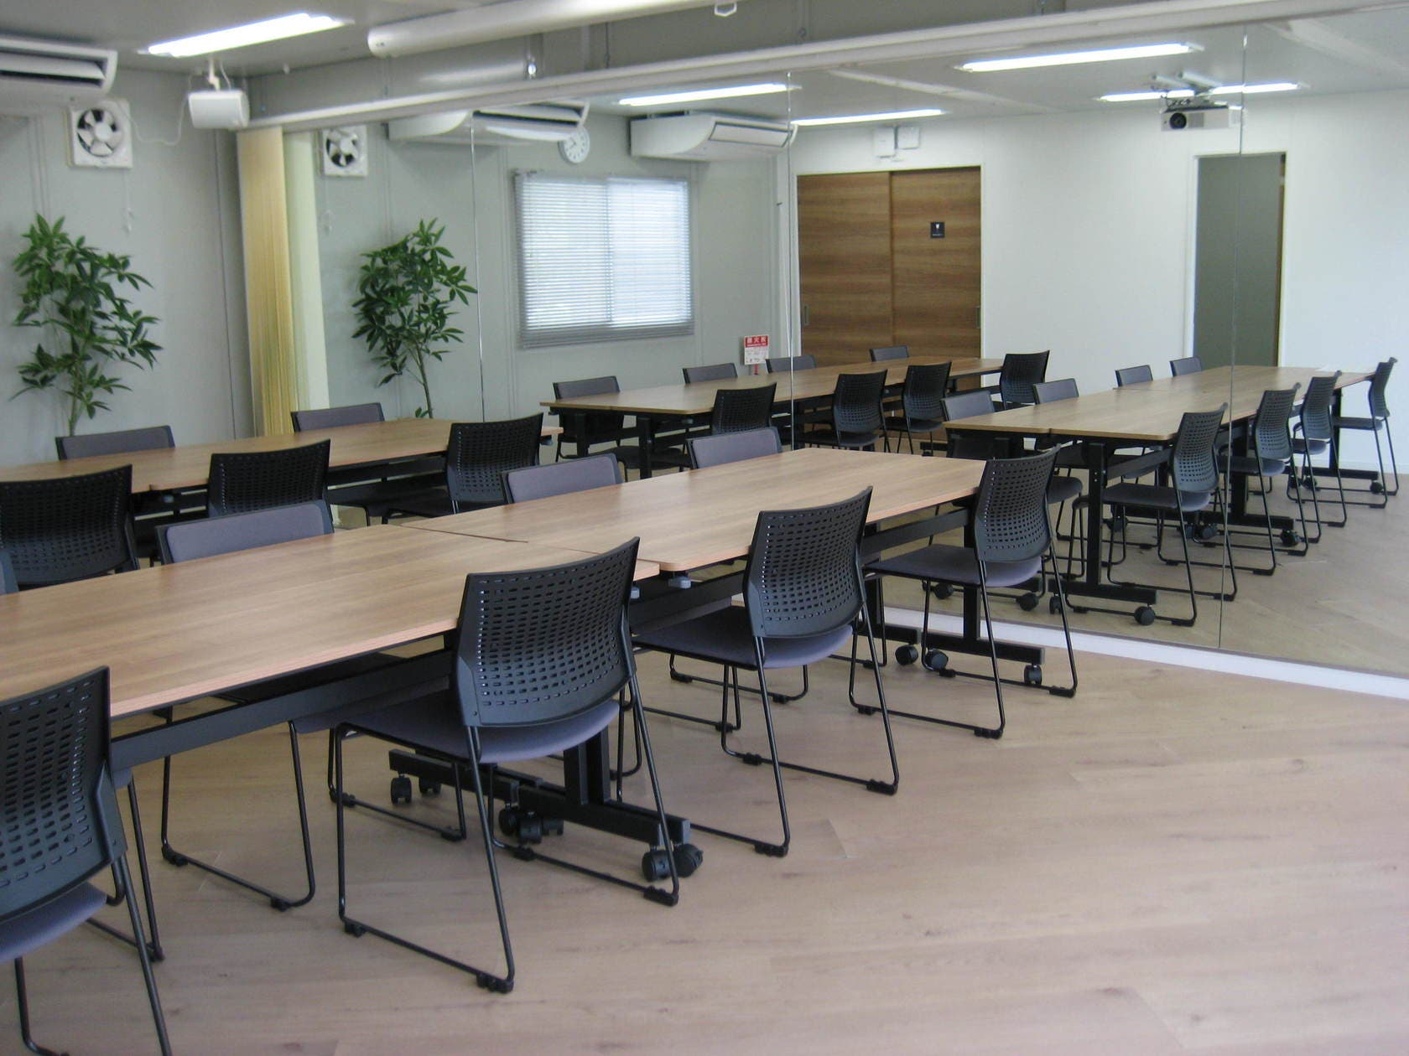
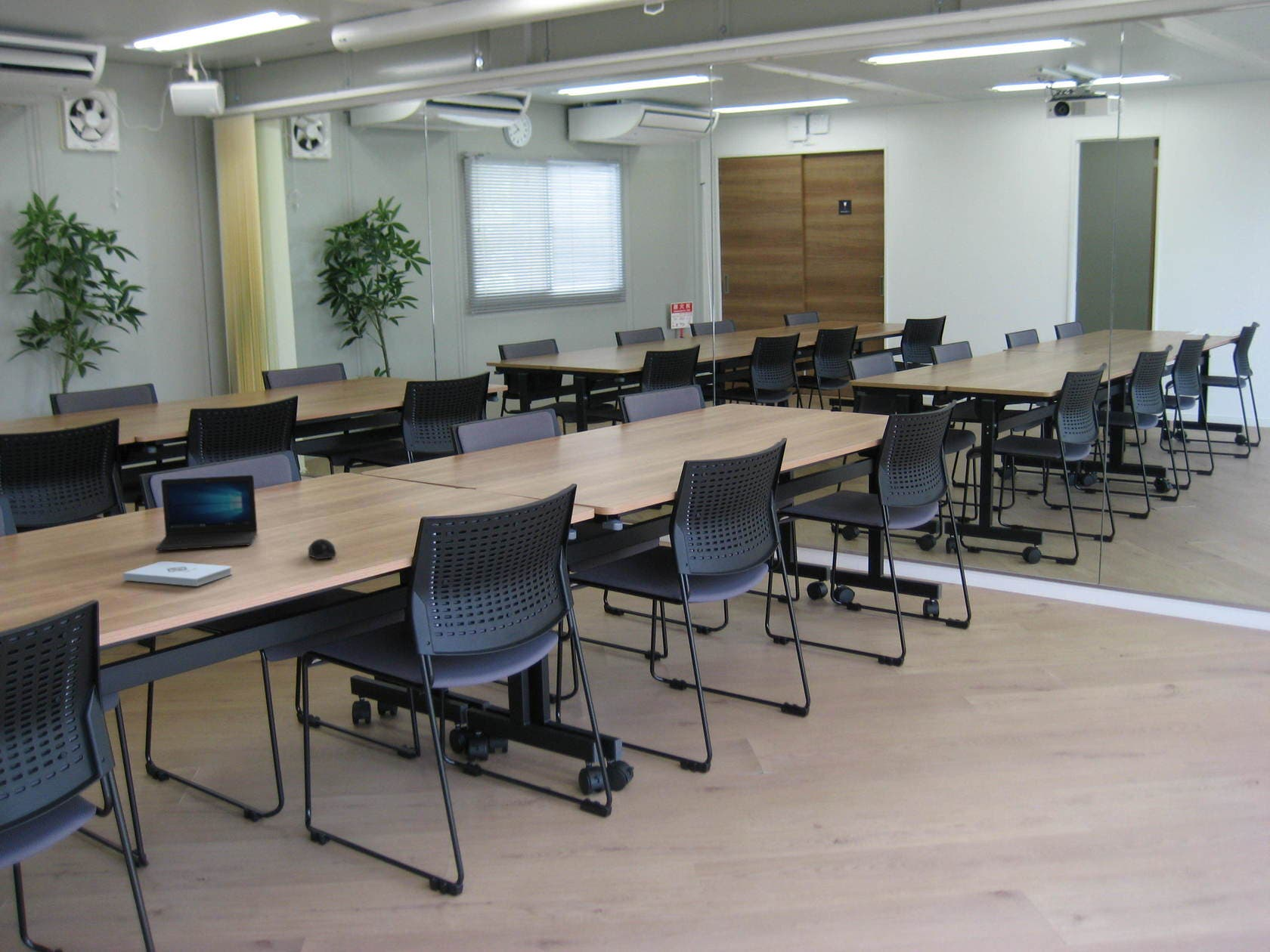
+ computer mouse (321, 547)
+ laptop (206, 512)
+ notepad (179, 573)
